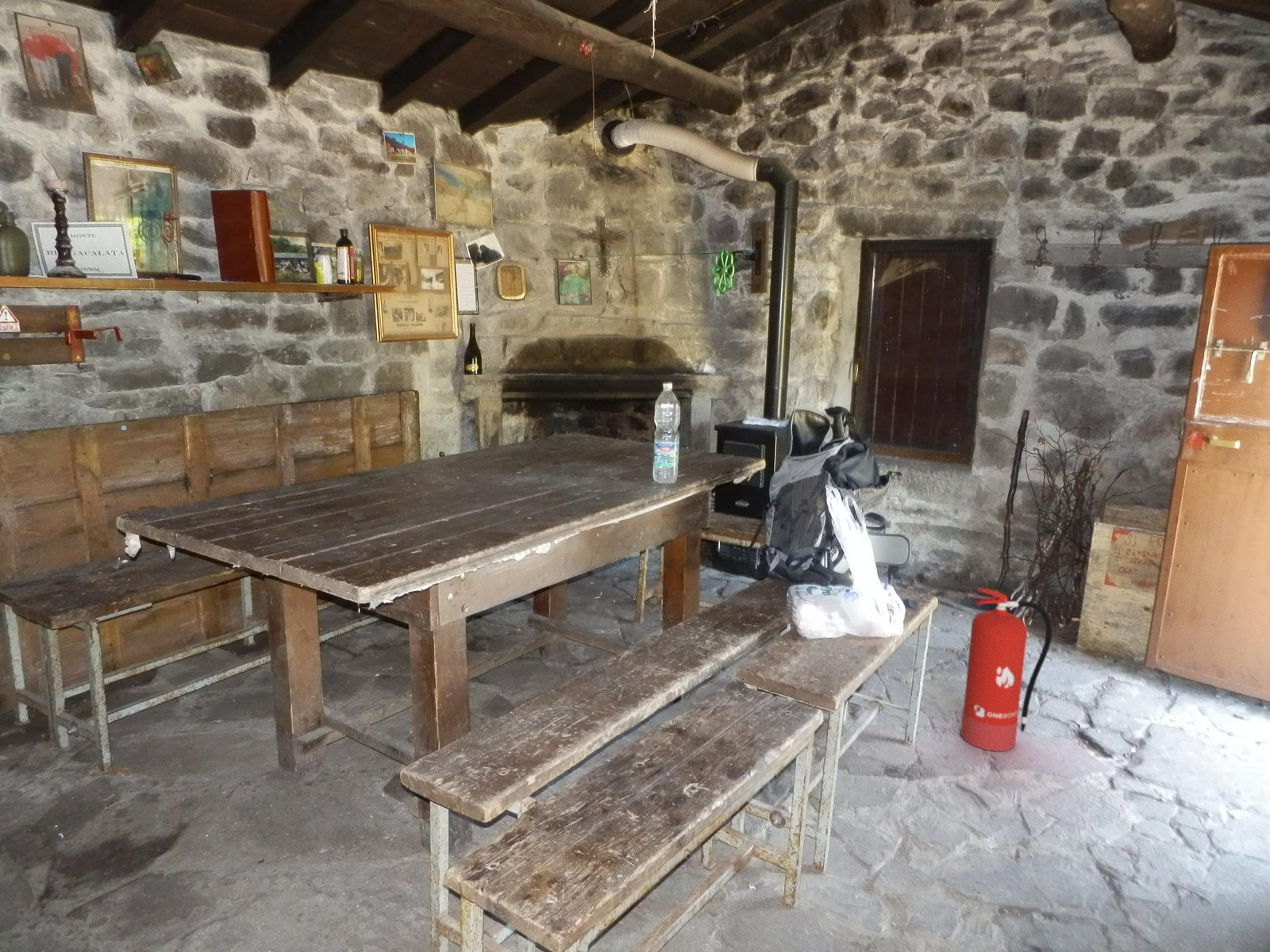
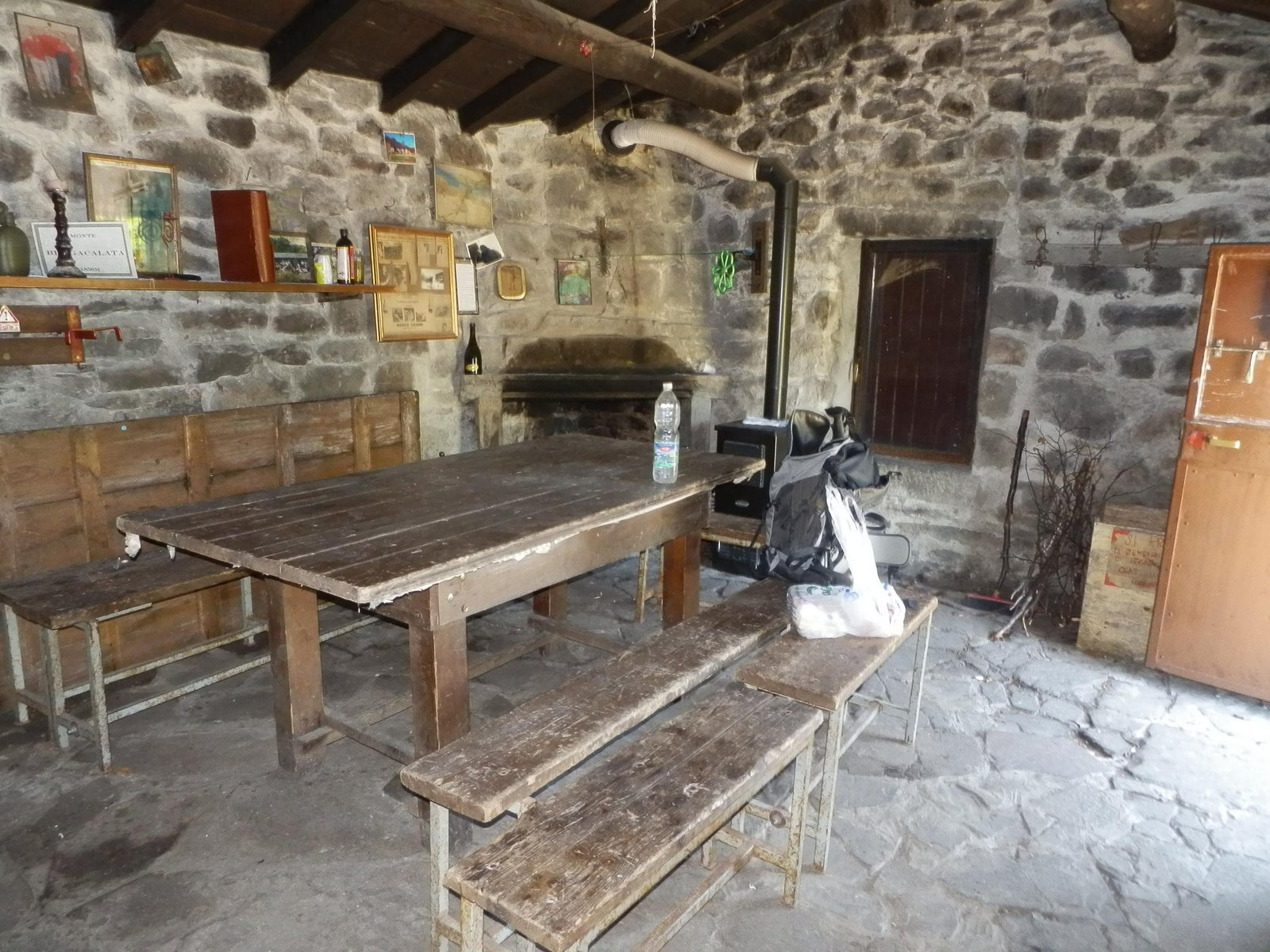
- fire extinguisher (1009, 664)
